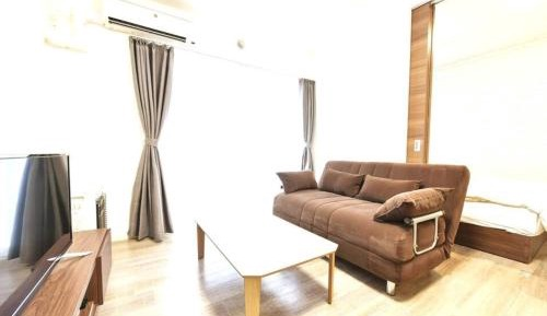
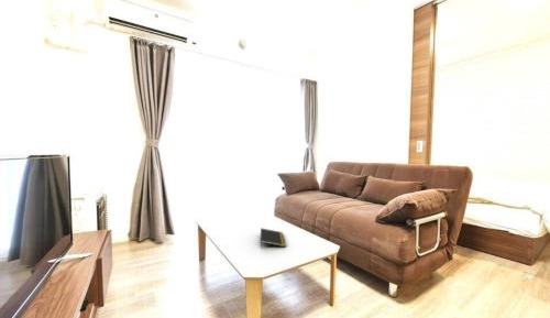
+ notepad (272, 237)
